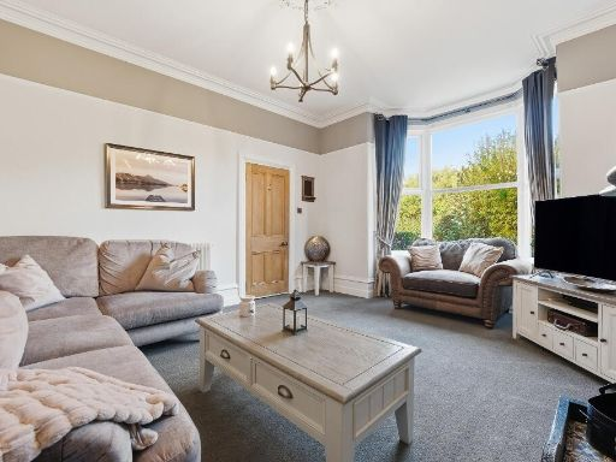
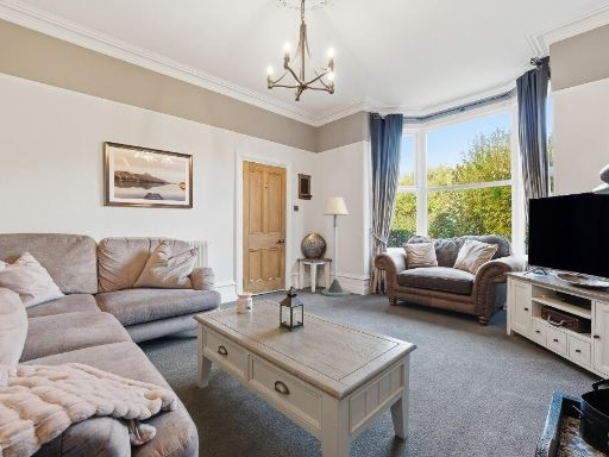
+ floor lamp (334, 245)
